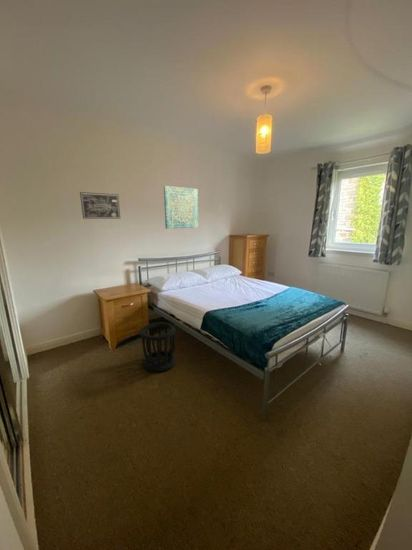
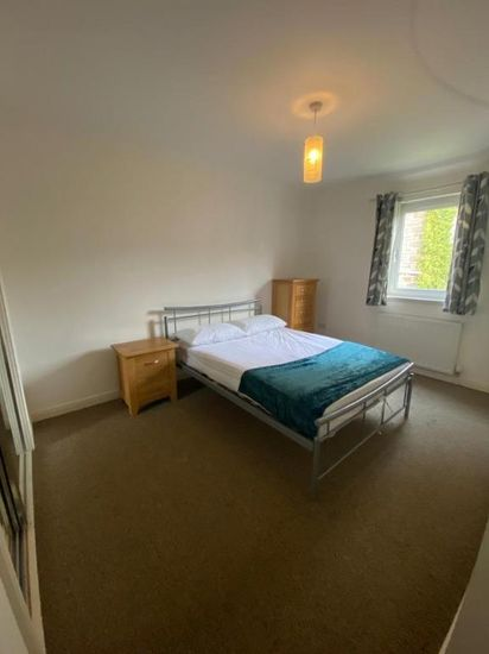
- wall art (101, 206)
- wastebasket (158, 345)
- wall art (182, 208)
